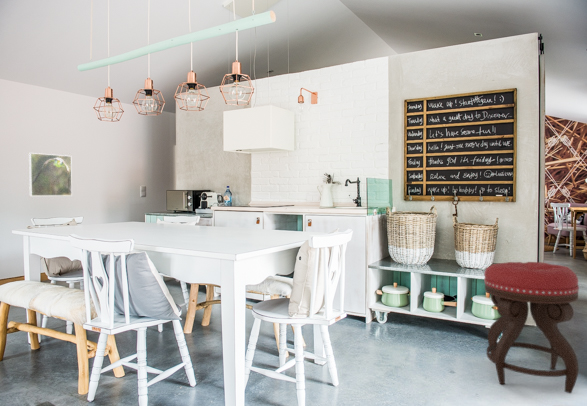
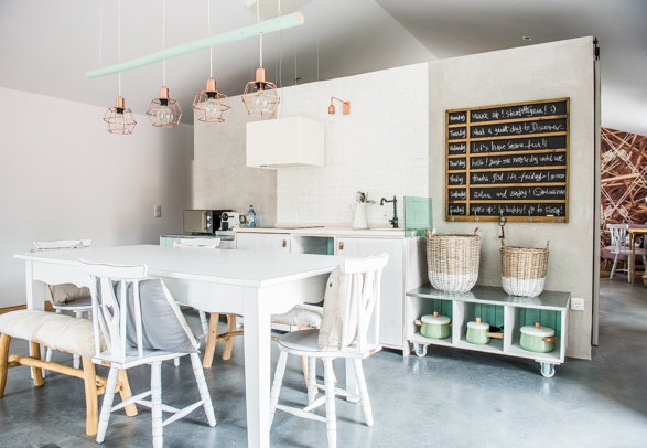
- stool (526, 319)
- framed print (51, 175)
